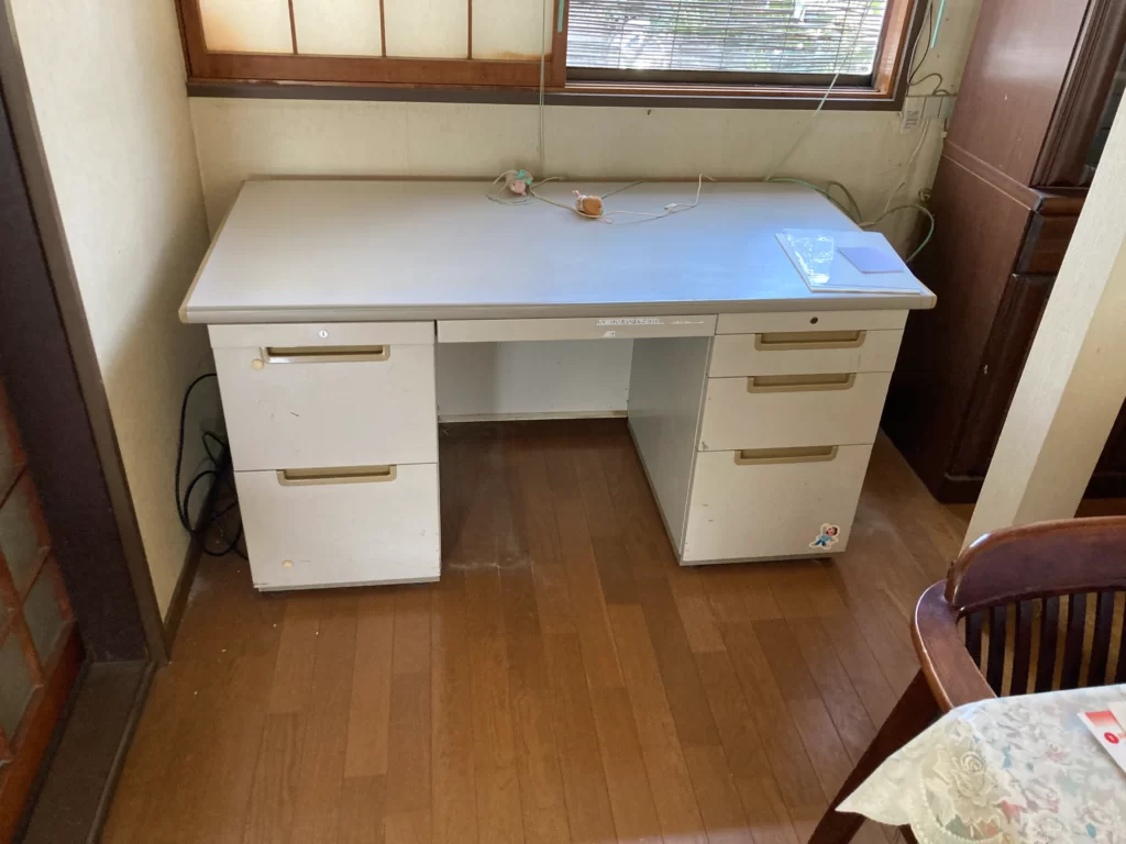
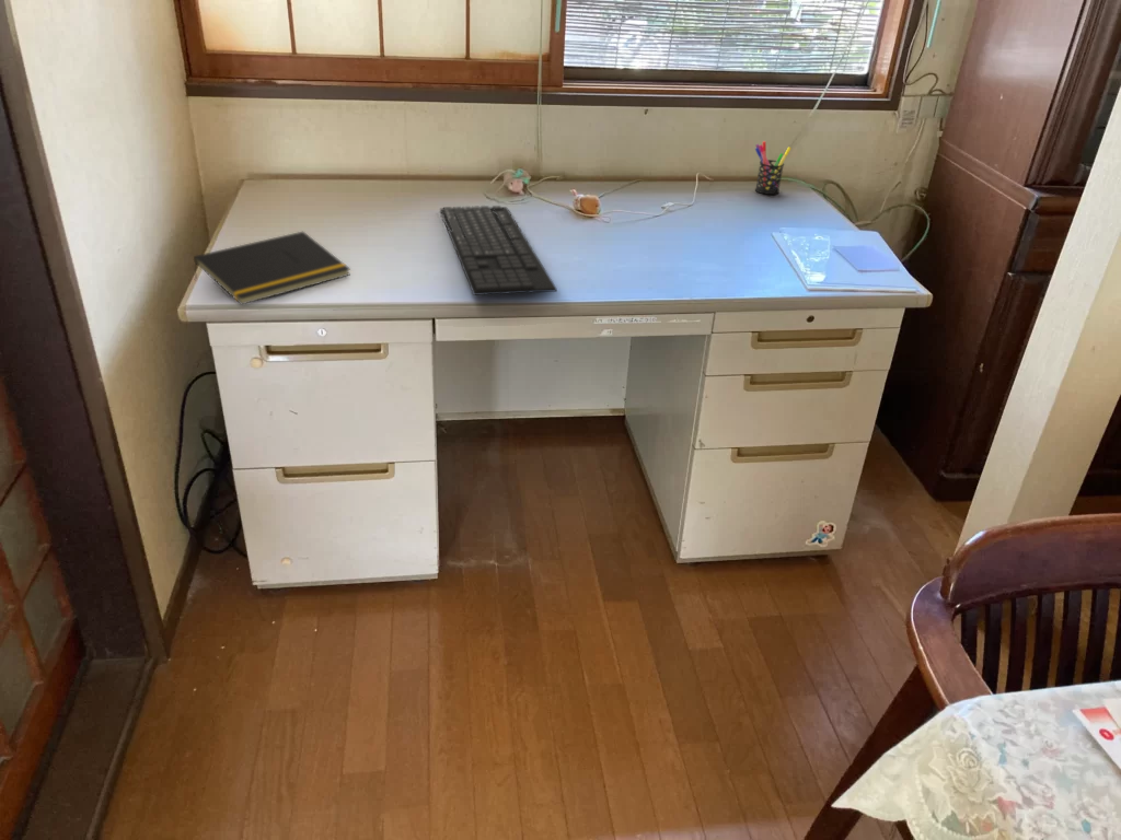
+ pen holder (771, 167)
+ notepad (274, 265)
+ keyboard (492, 246)
